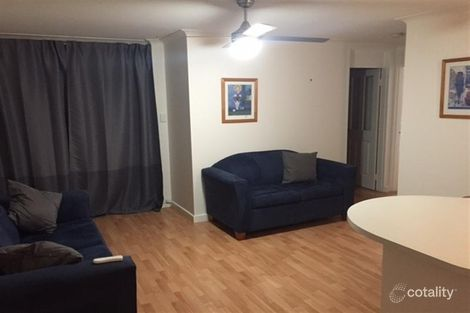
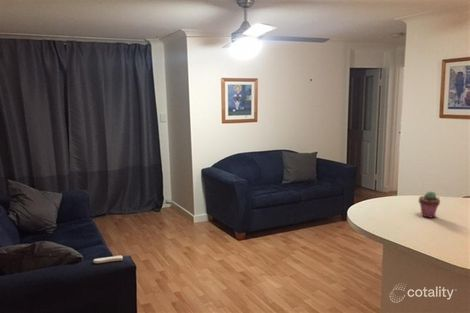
+ potted succulent (429, 203)
